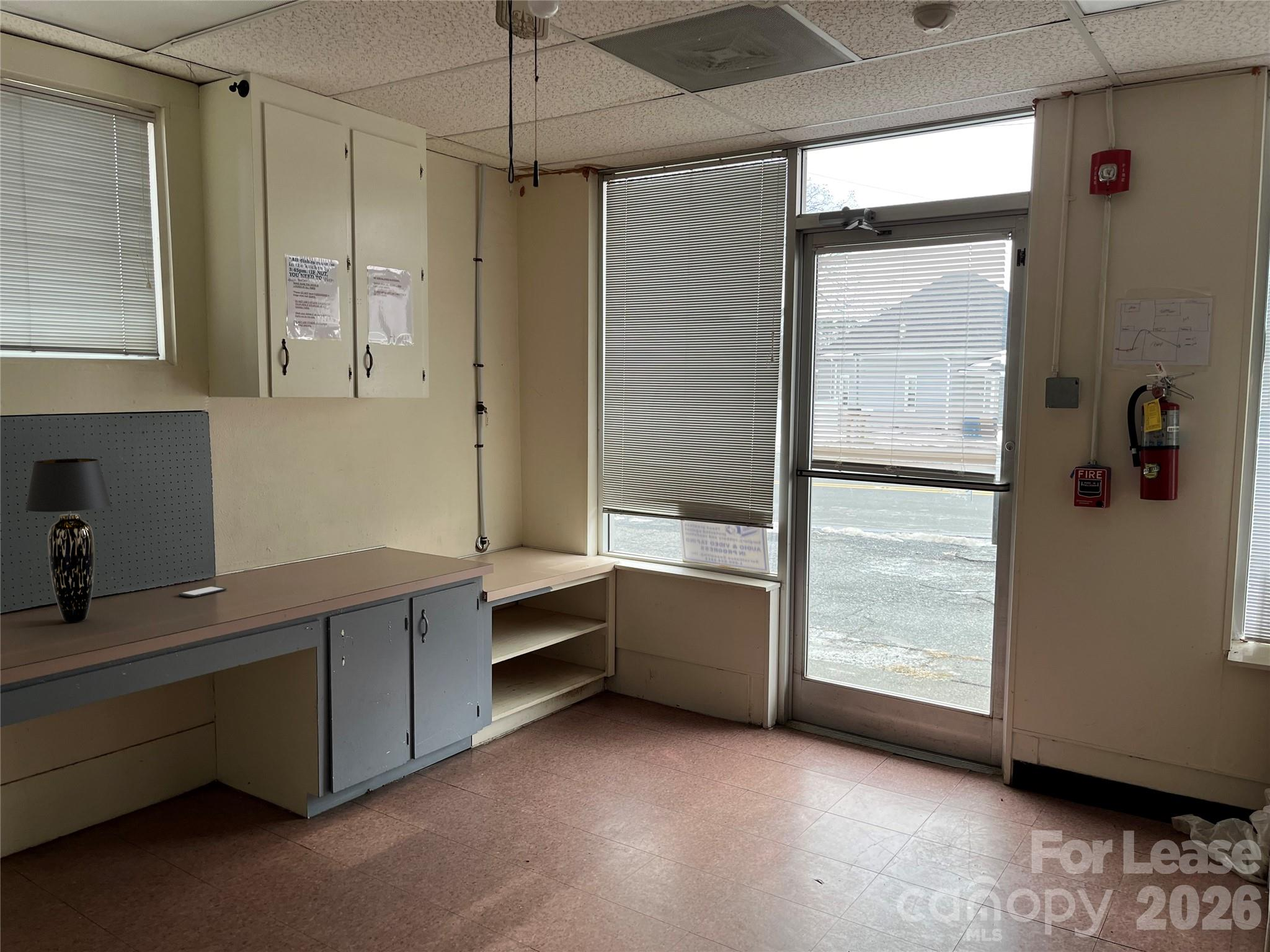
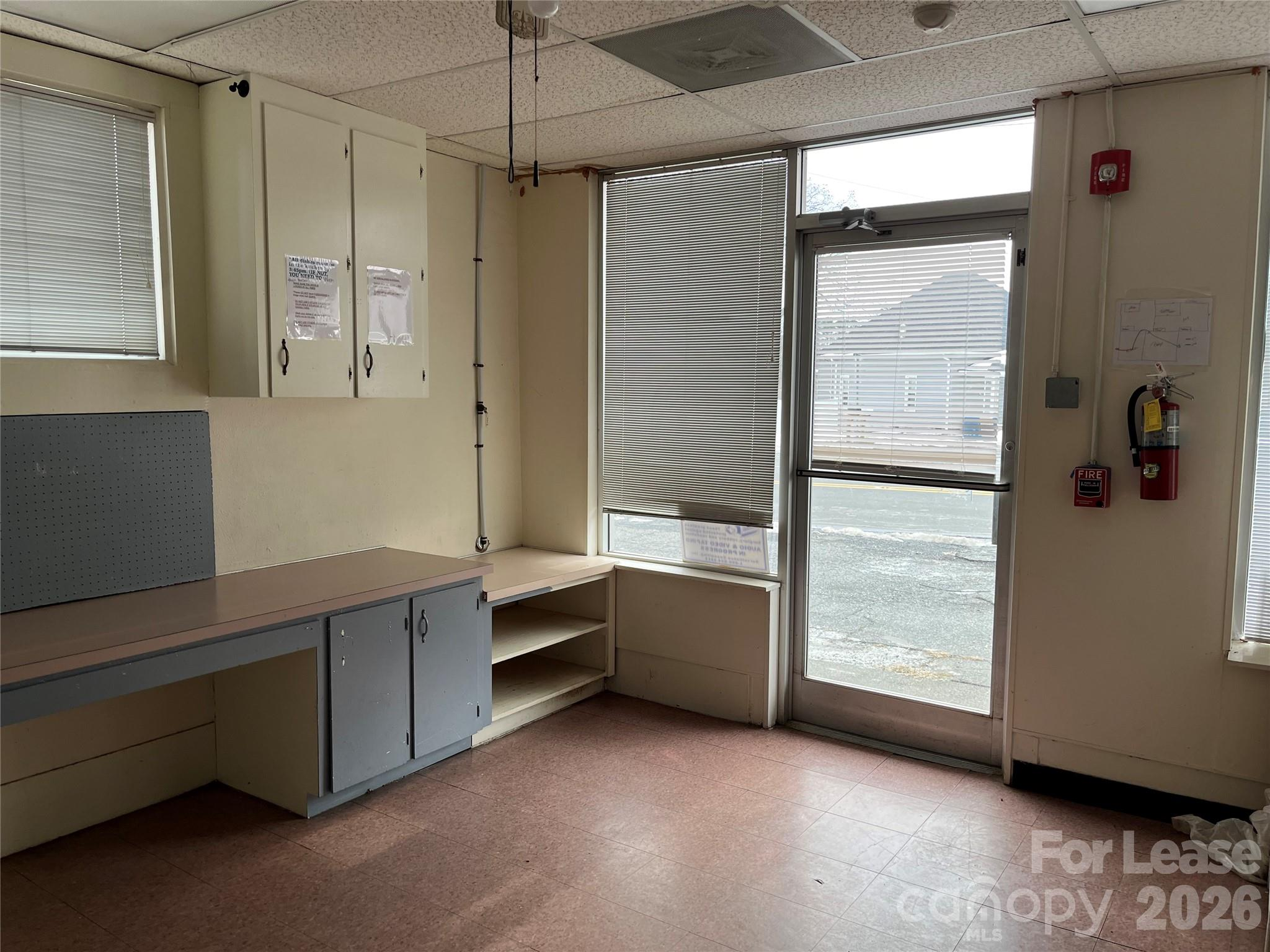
- smartphone (203, 591)
- table lamp (71, 541)
